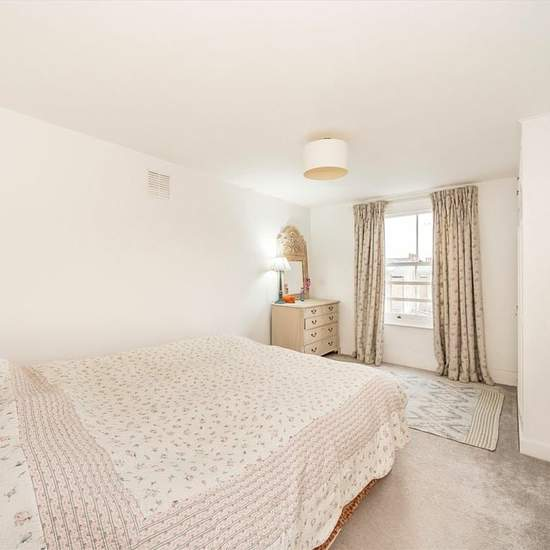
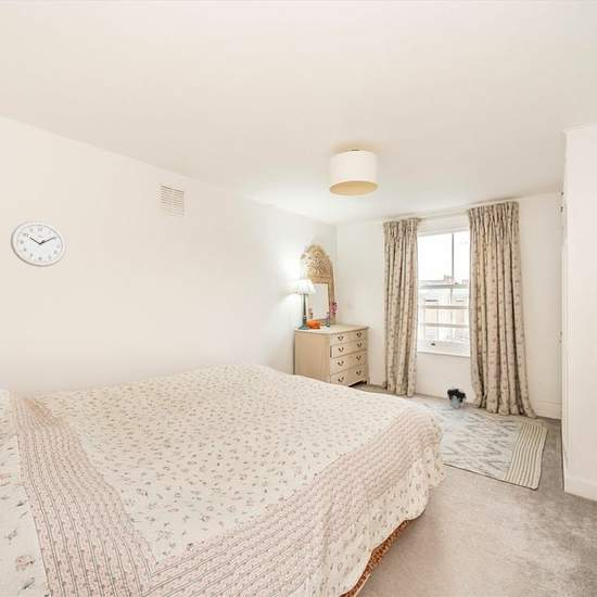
+ plush toy (457, 397)
+ wall clock (39, 243)
